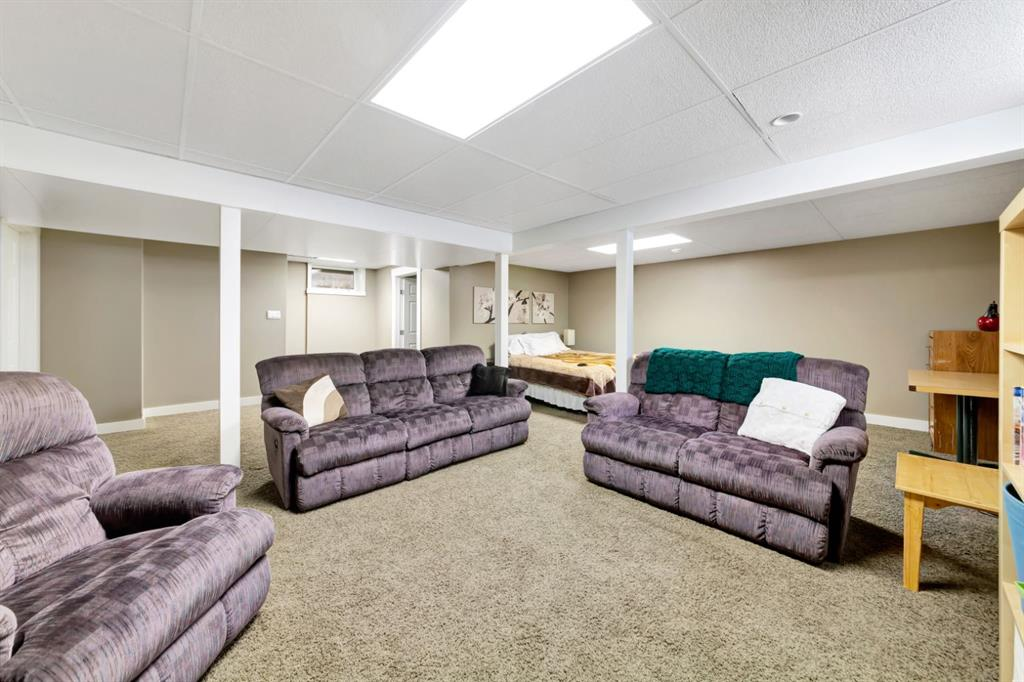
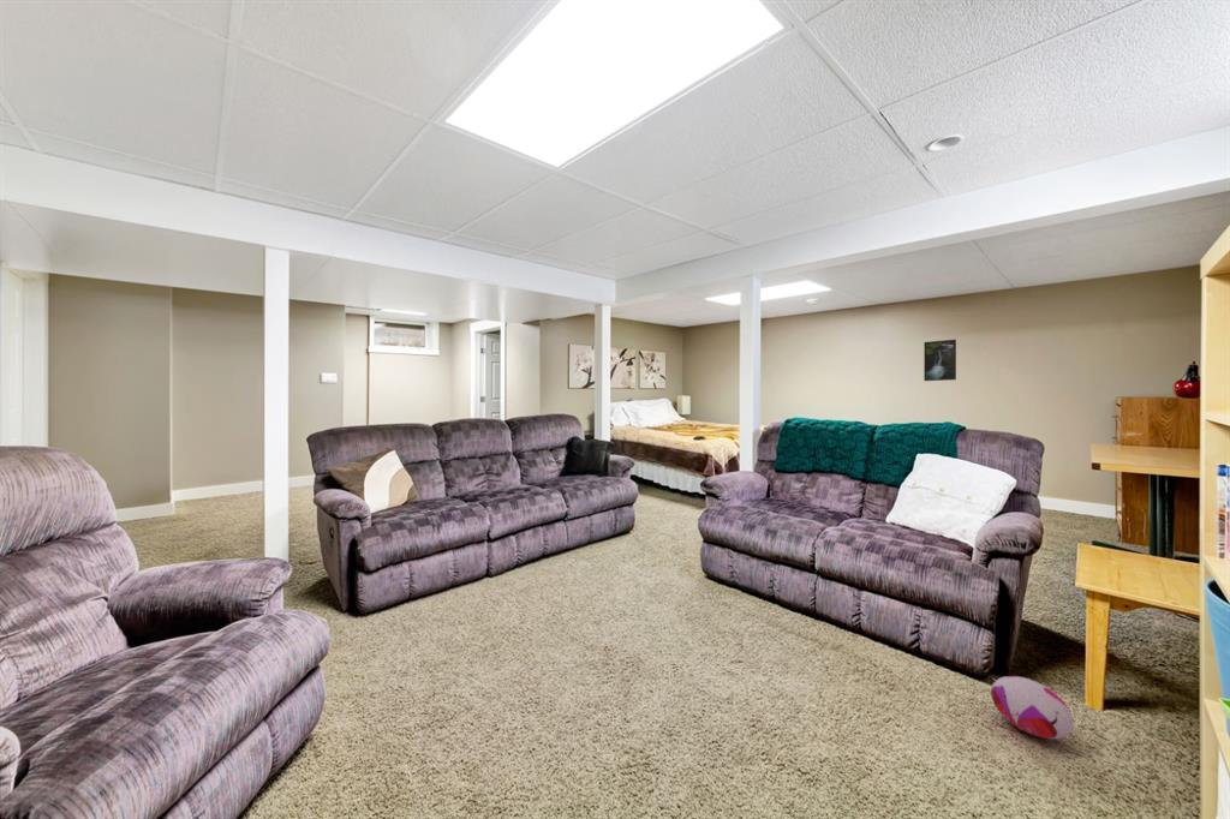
+ plush toy (1029, 706)
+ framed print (939, 360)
